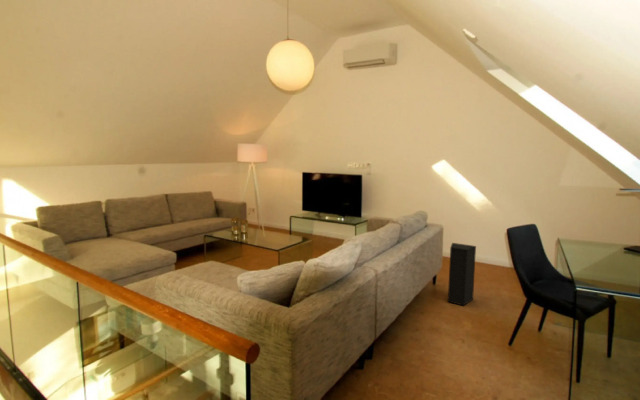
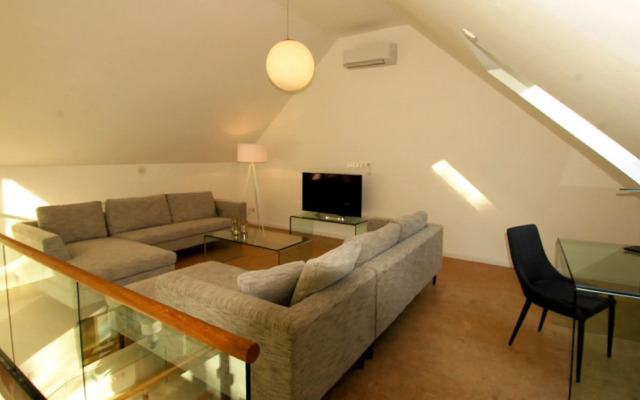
- speaker (459, 273)
